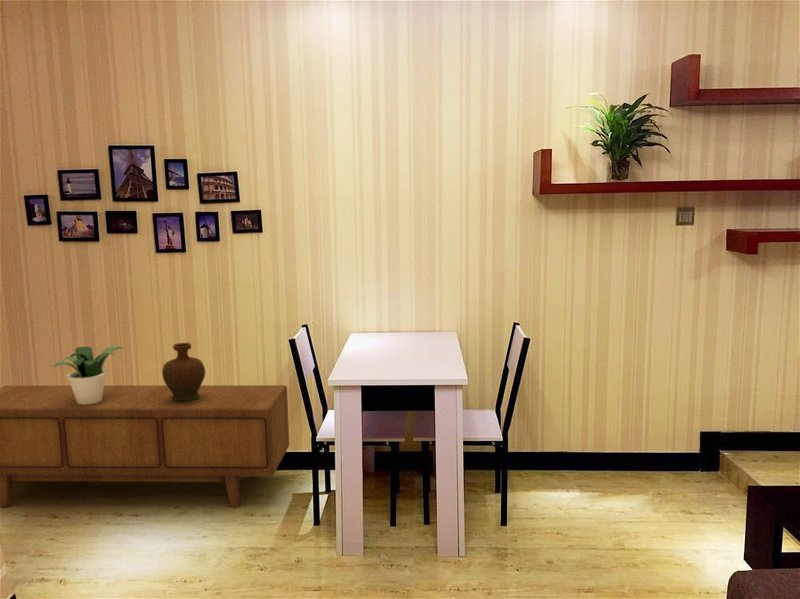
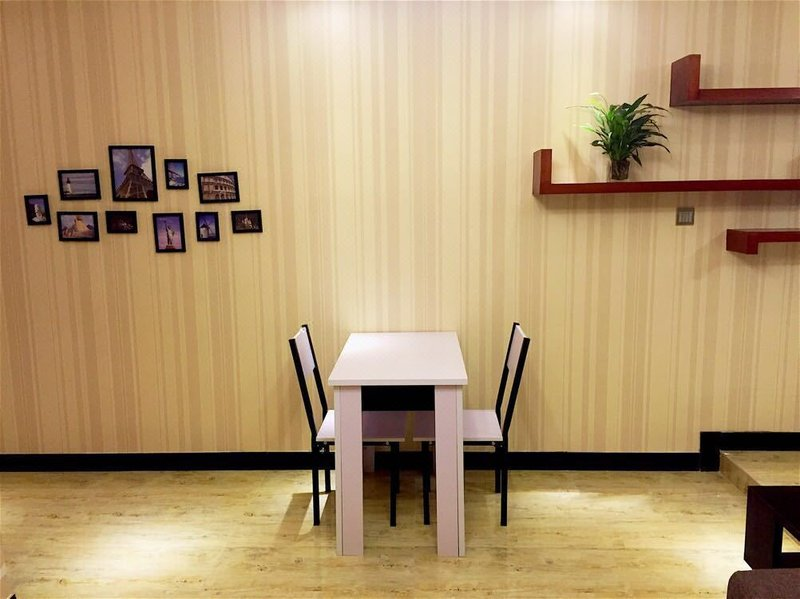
- decorative vase (183, 371)
- sideboard (132, 443)
- potted plant (91, 374)
